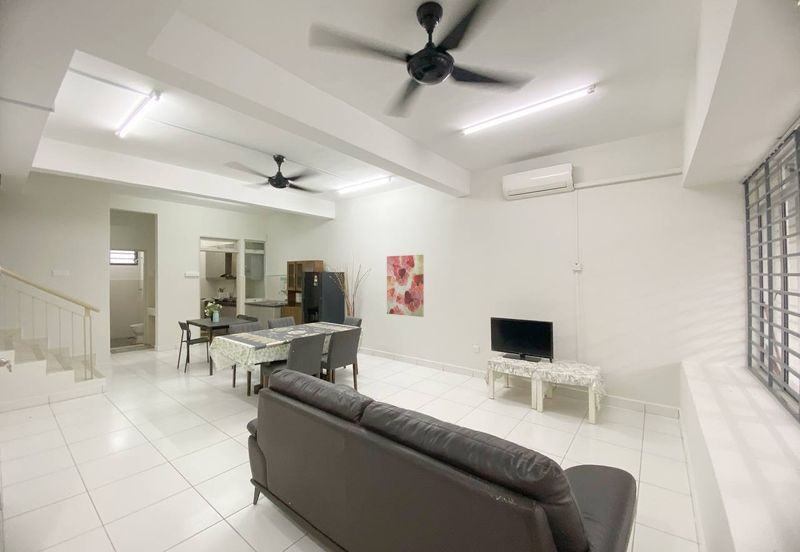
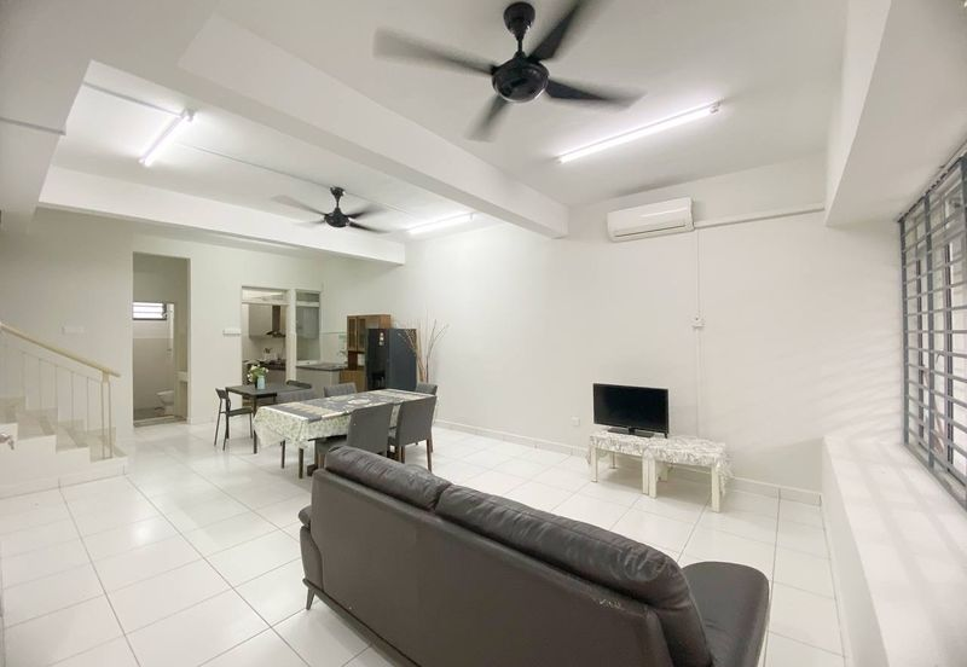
- wall art (404, 285)
